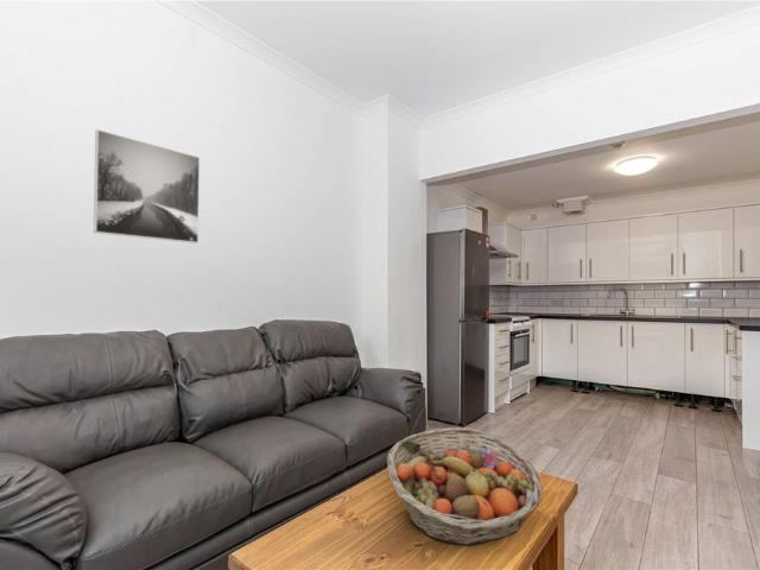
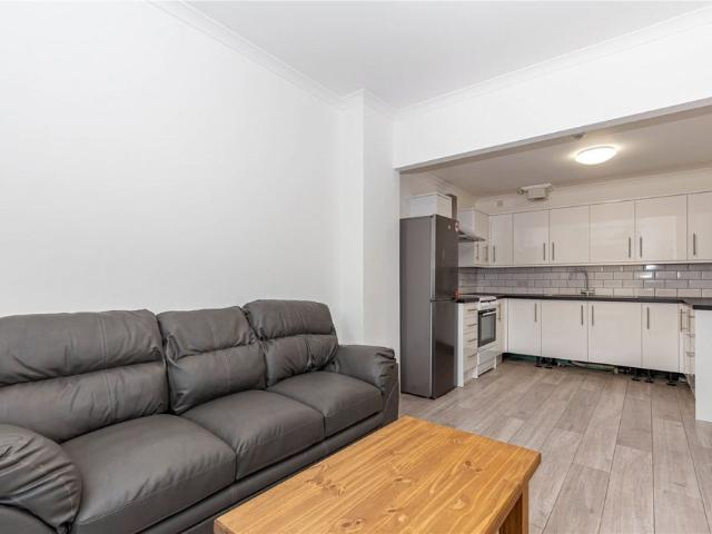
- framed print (151, 191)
- fruit basket (462, 480)
